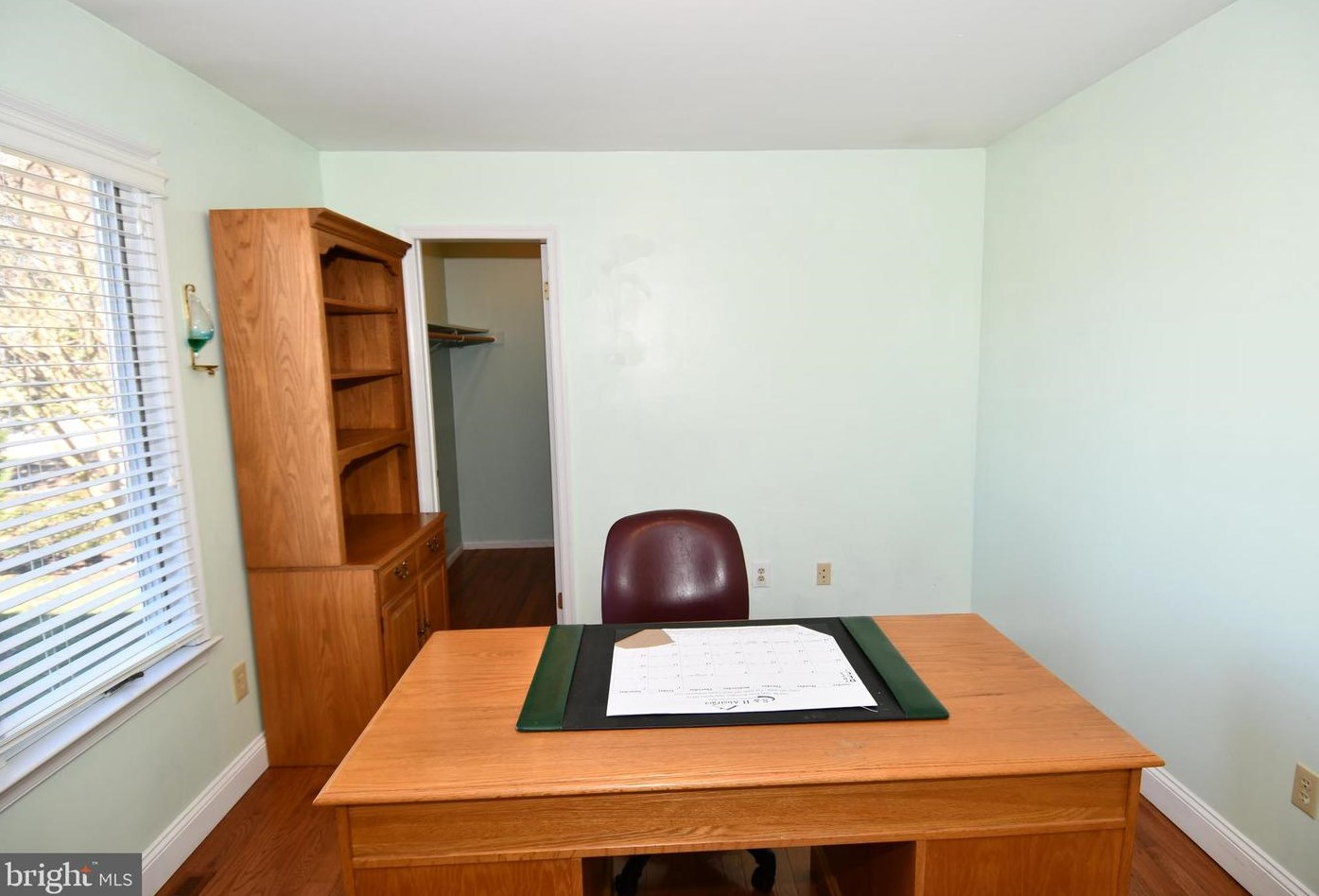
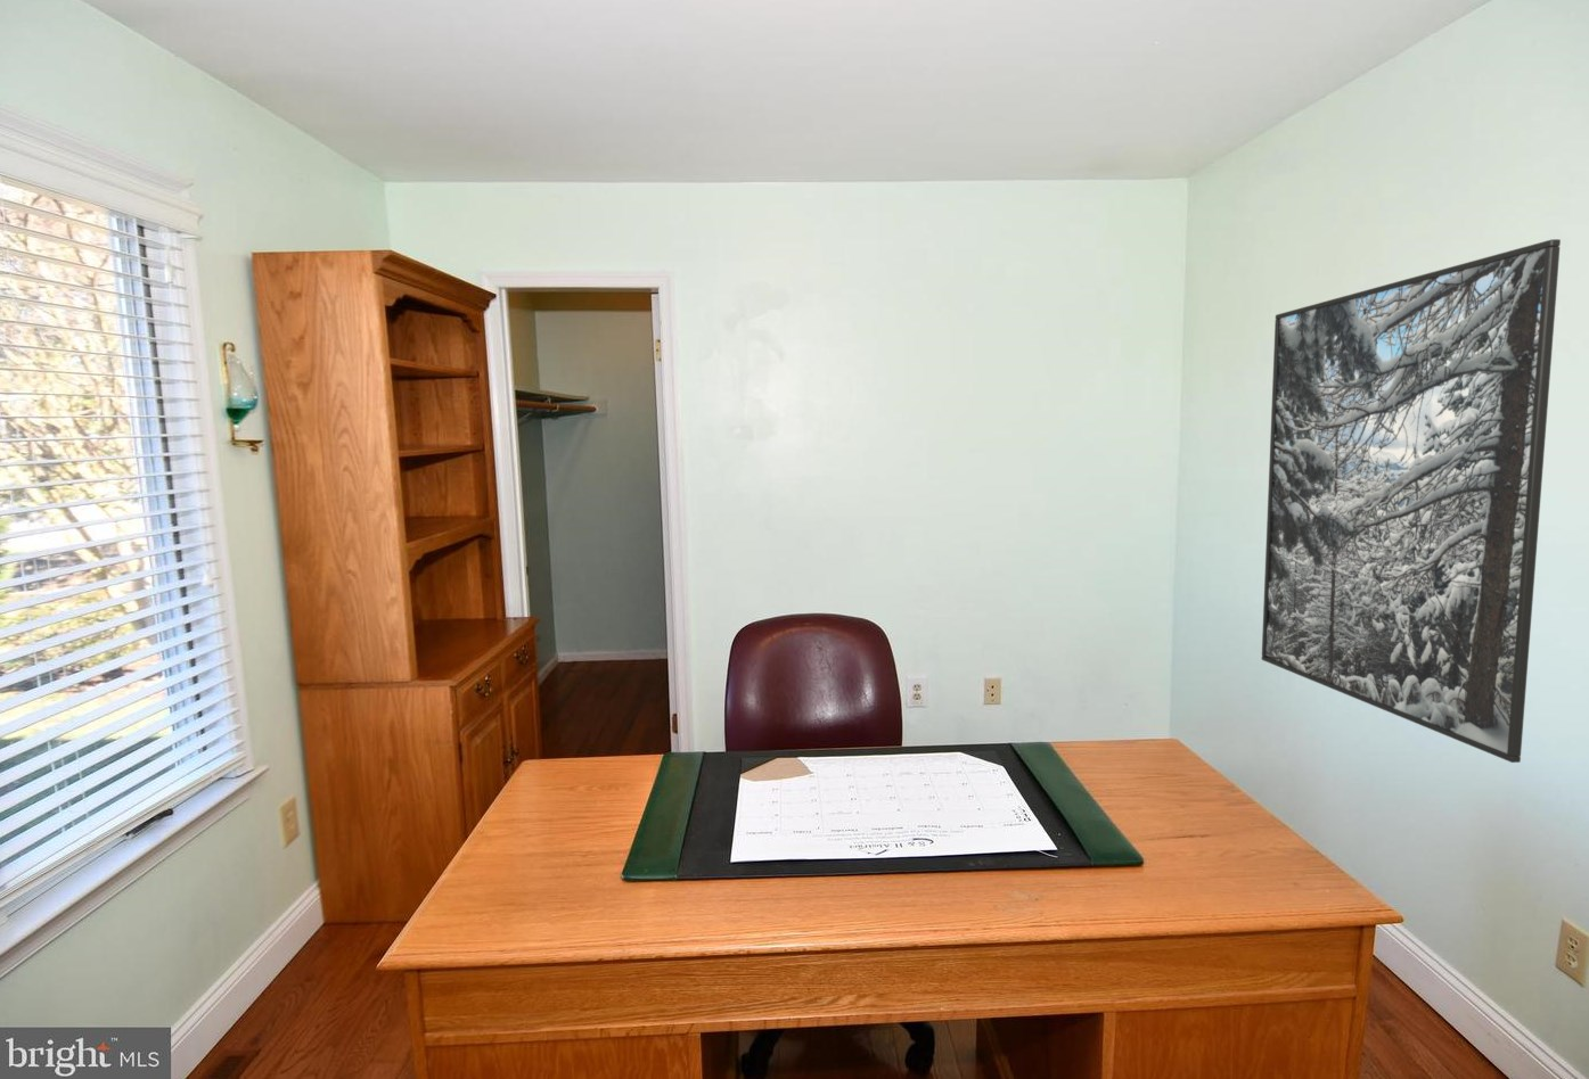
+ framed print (1376, 499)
